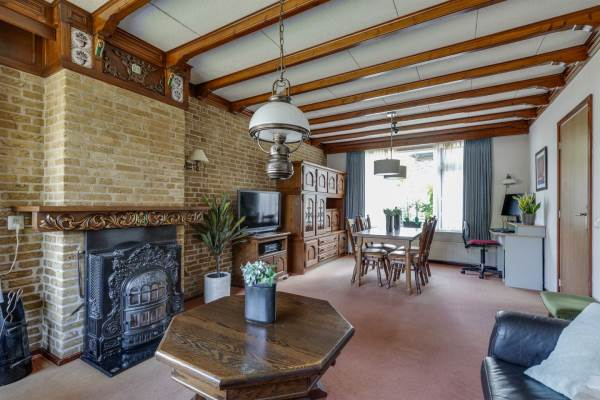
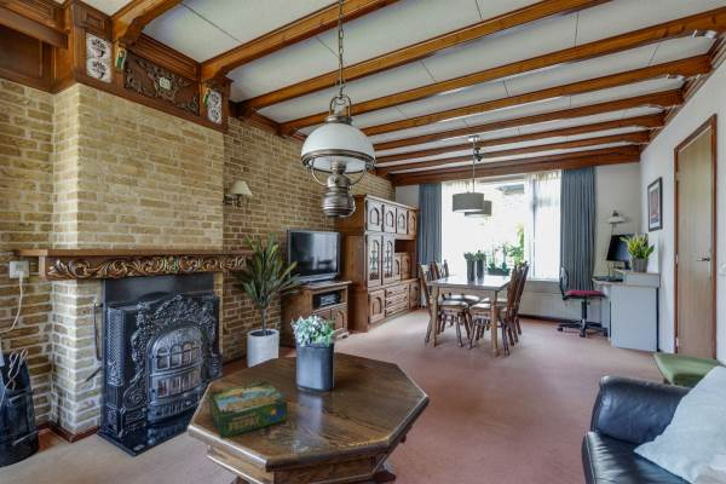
+ board game (247, 405)
